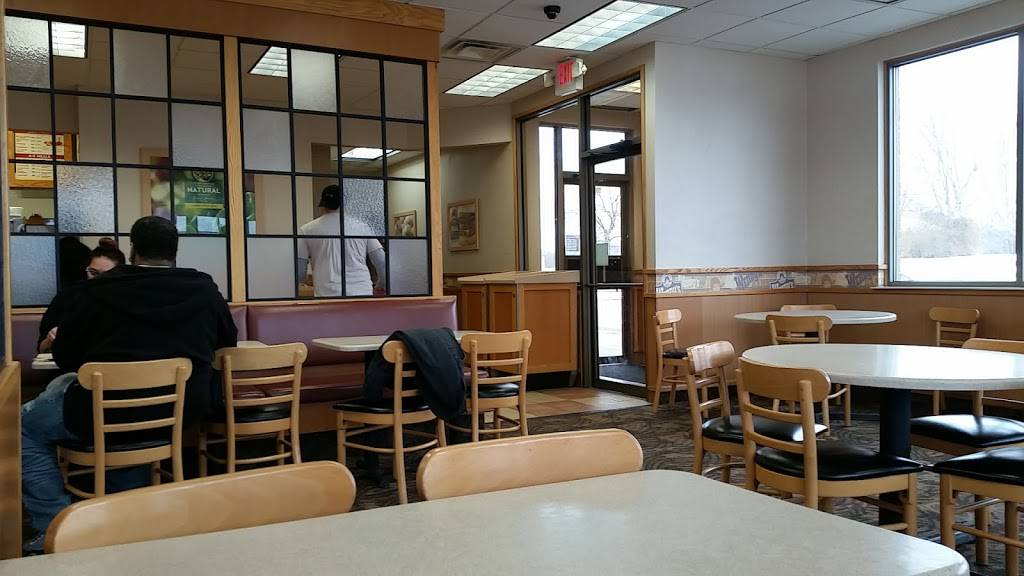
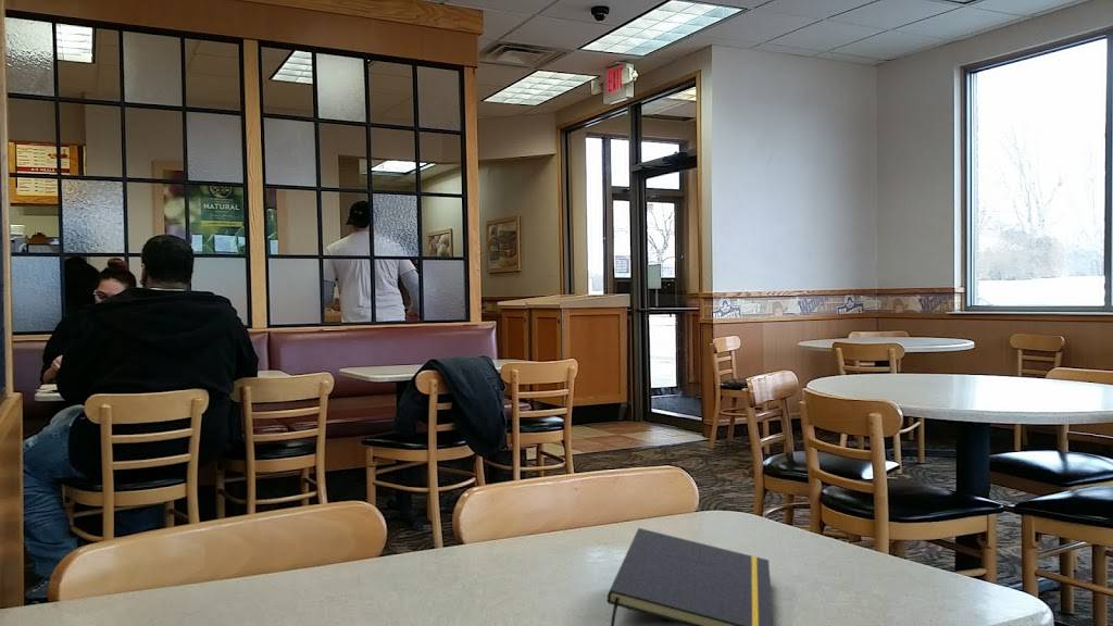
+ notepad (696, 579)
